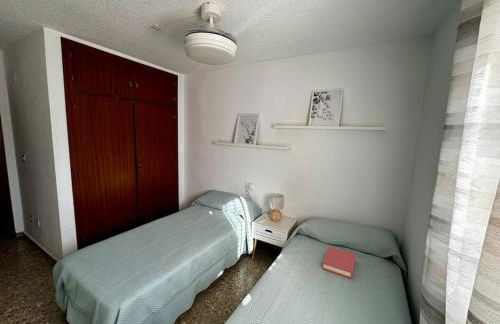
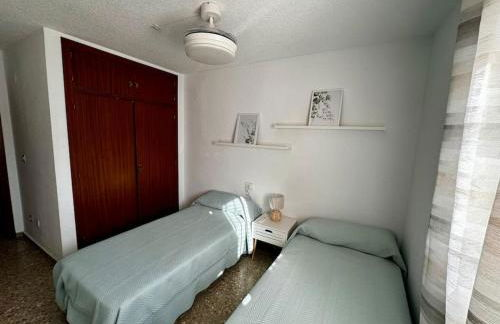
- hardback book (339, 261)
